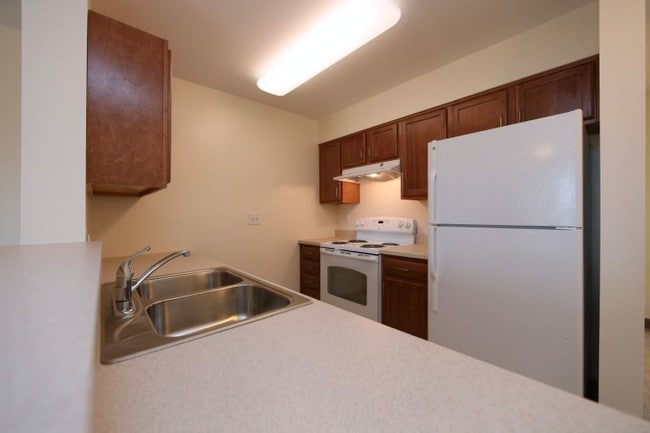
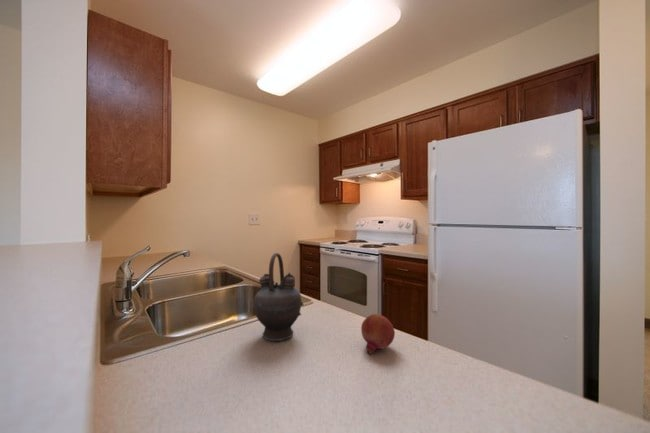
+ fruit (377, 331)
+ teapot (280, 292)
